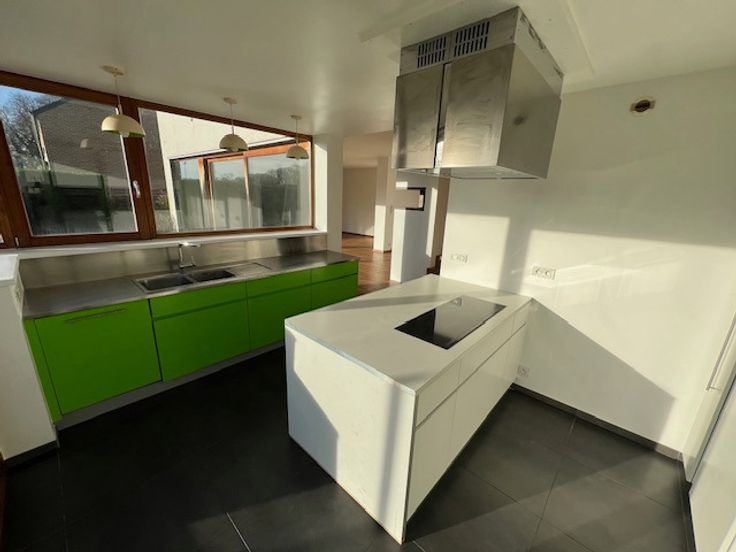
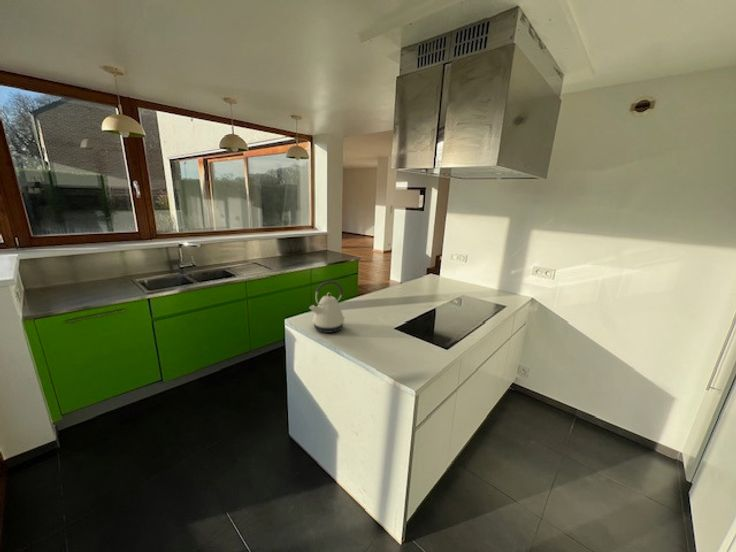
+ kettle (327, 305)
